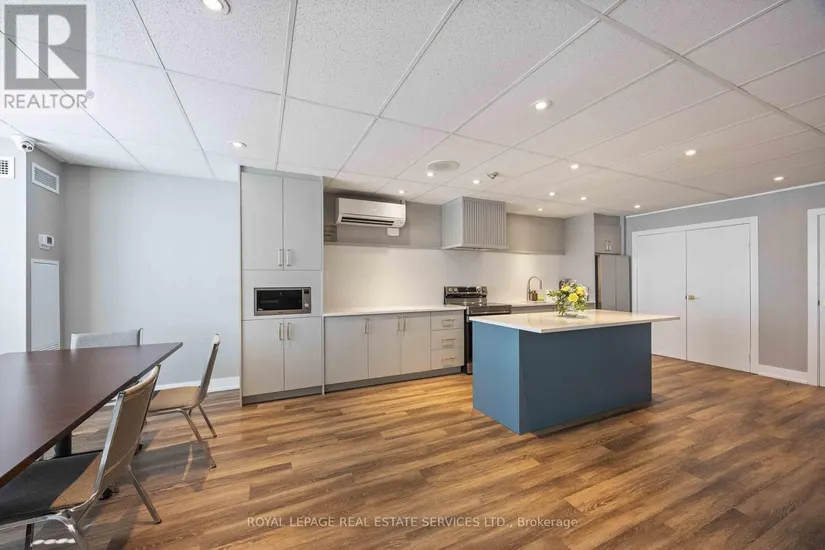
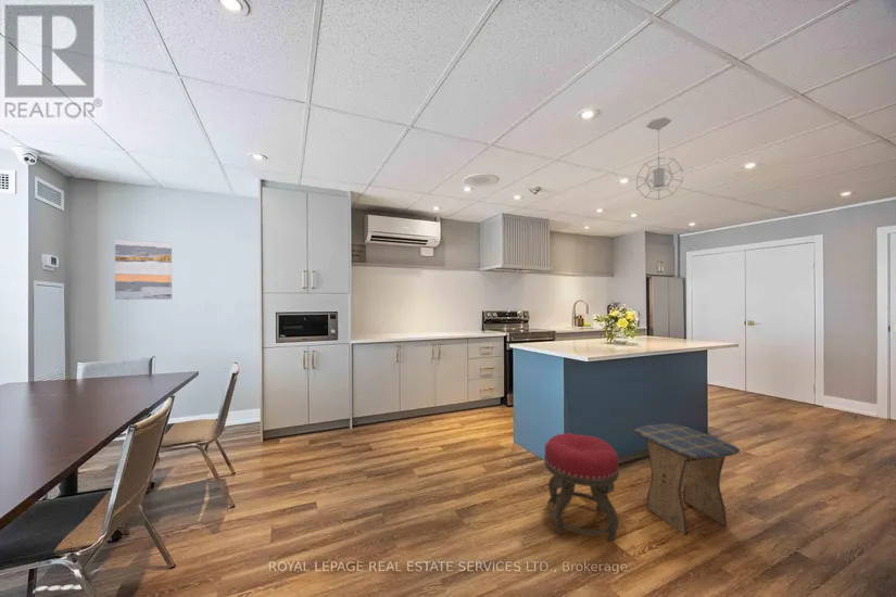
+ wall art (143, 269)
+ pendant light (658, 161)
+ stool (580, 481)
+ stool (683, 477)
